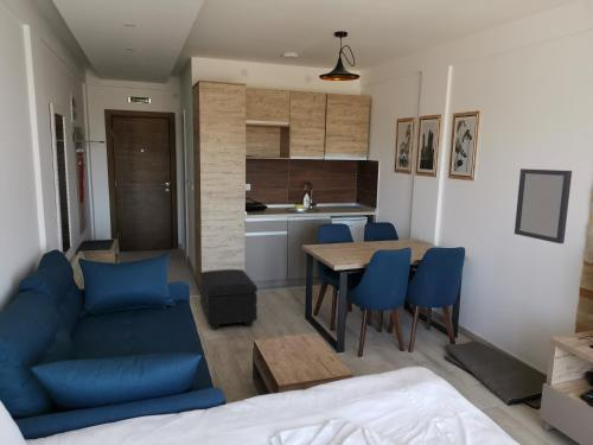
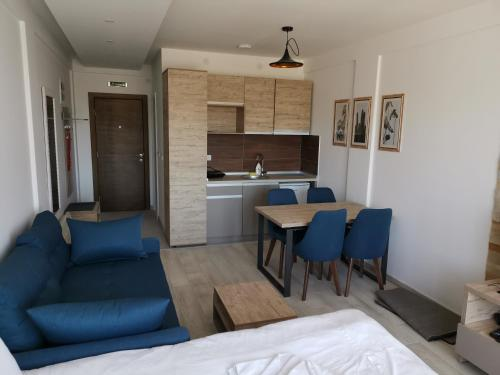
- footstool (227, 297)
- home mirror (541, 204)
